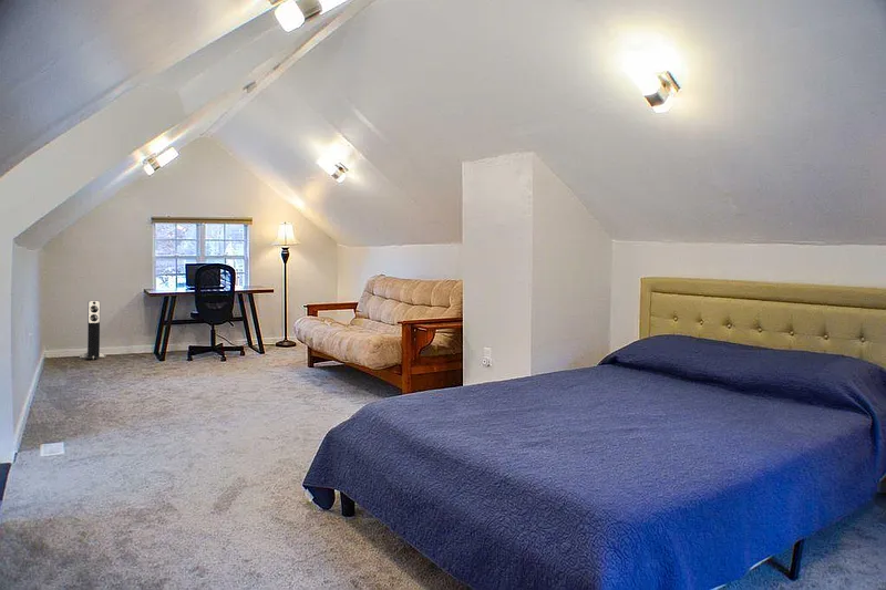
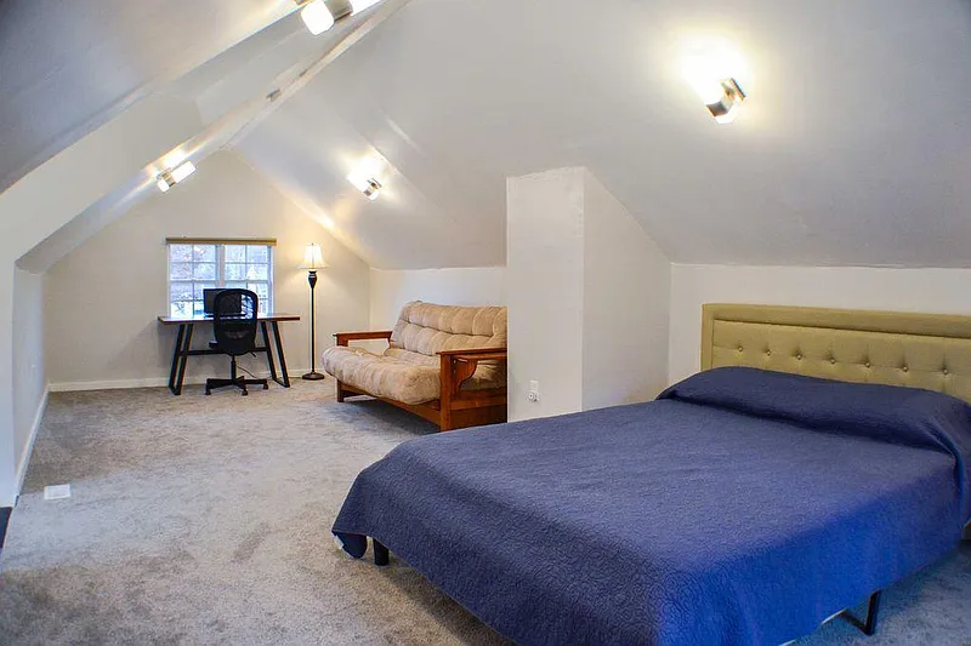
- speaker (93, 329)
